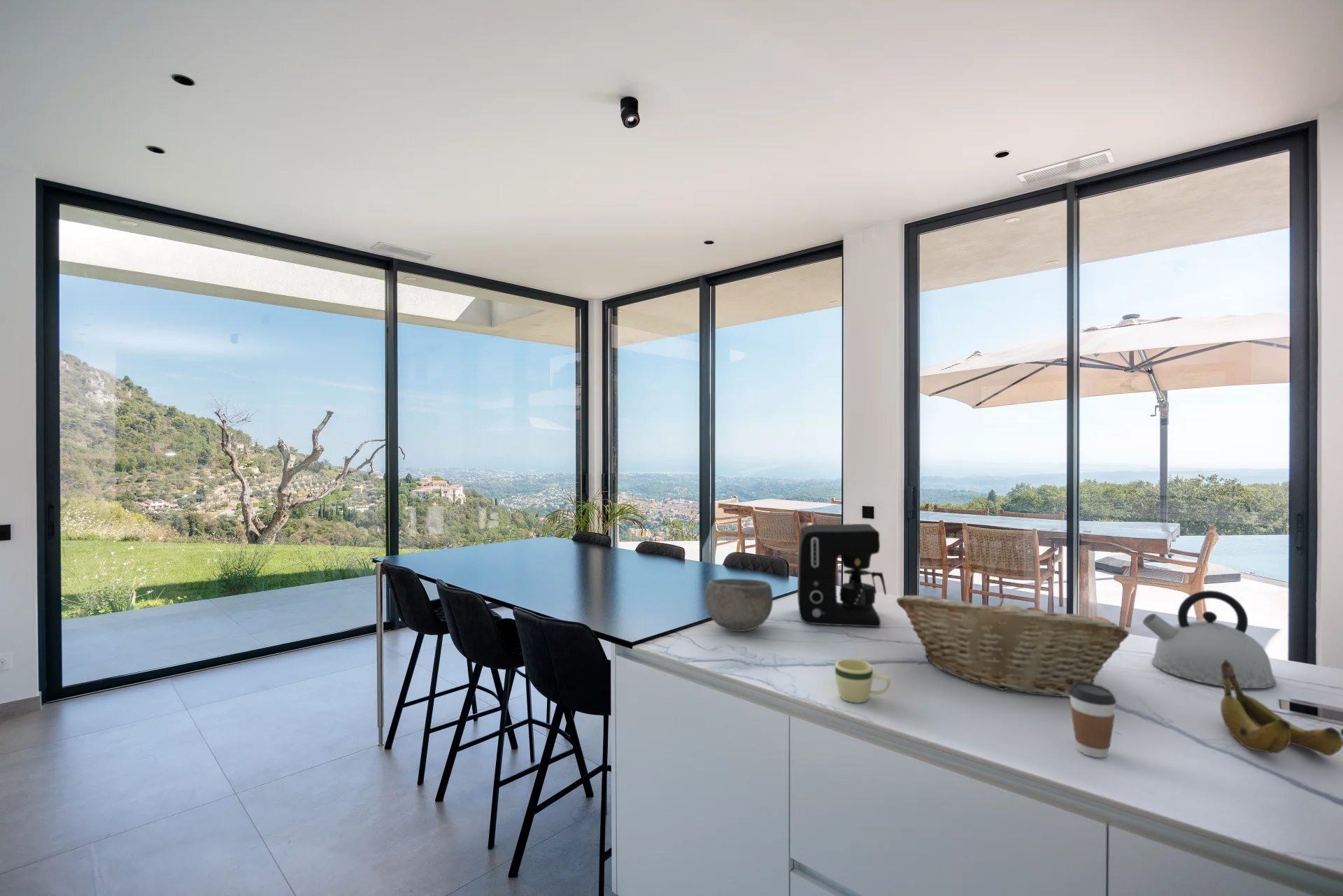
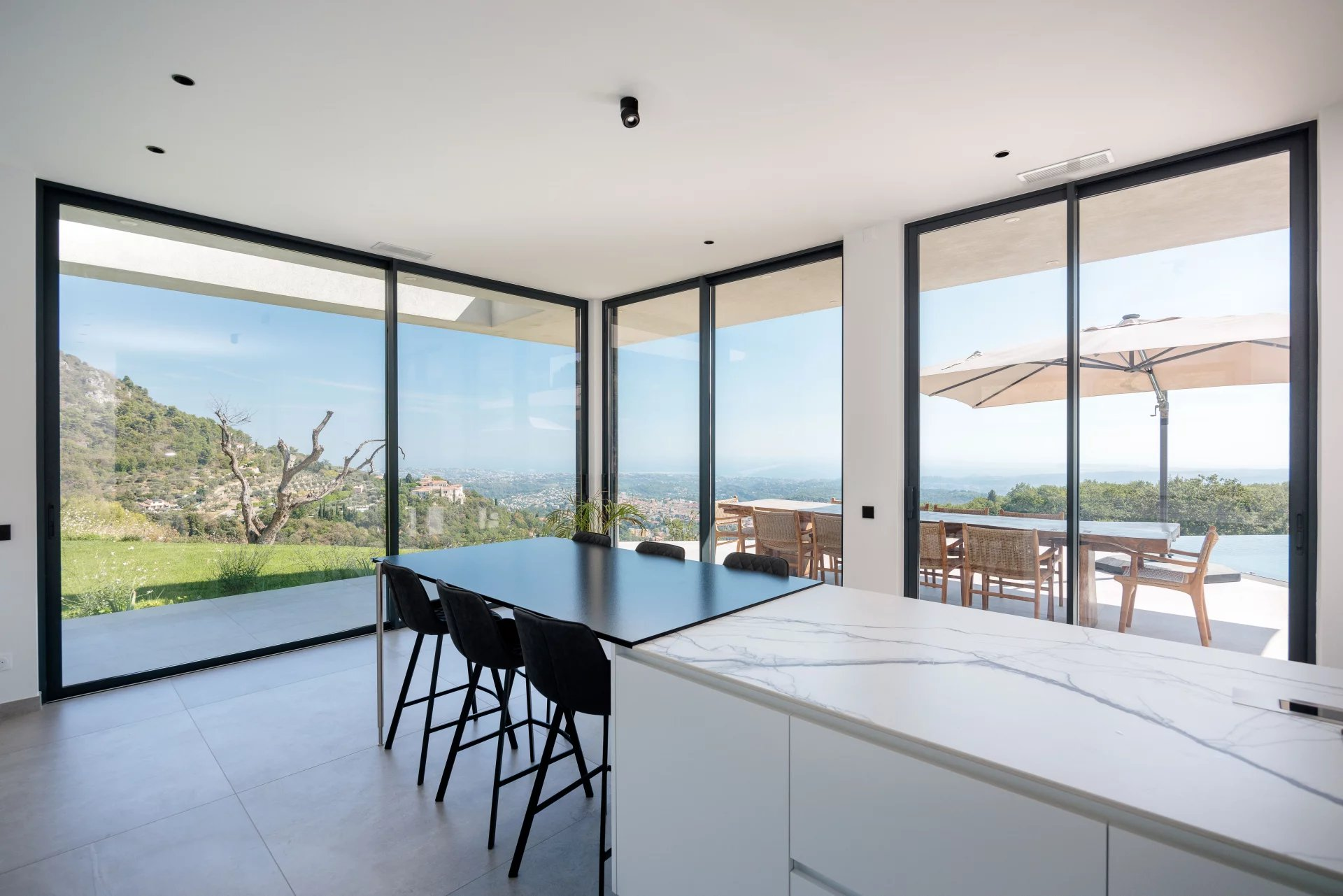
- mug (862, 683)
- kettle (1205, 630)
- coffee maker (844, 572)
- fruit basket (1002, 632)
- bowl (738, 604)
- coffee cup (1092, 720)
- banana (1270, 714)
